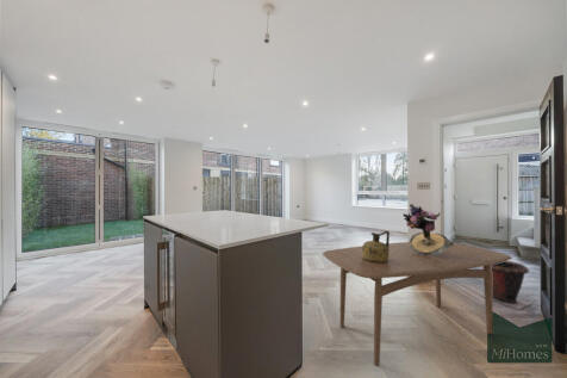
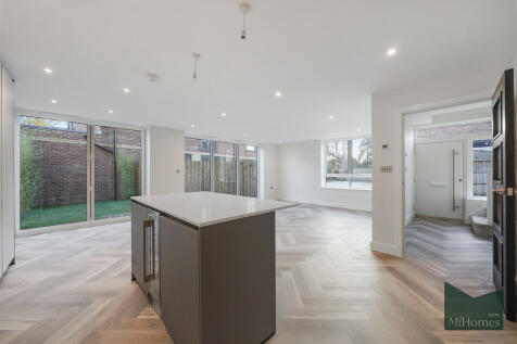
- waste bin (503, 279)
- dining table (412, 285)
- ceramic jug (375, 244)
- bouquet (425, 228)
